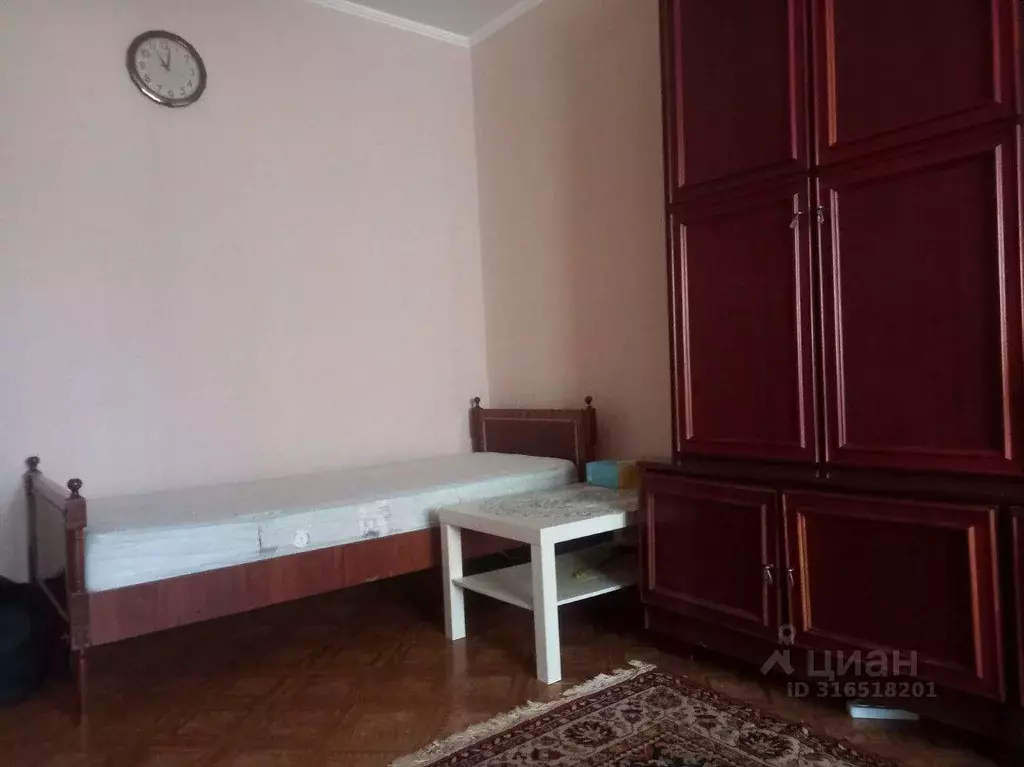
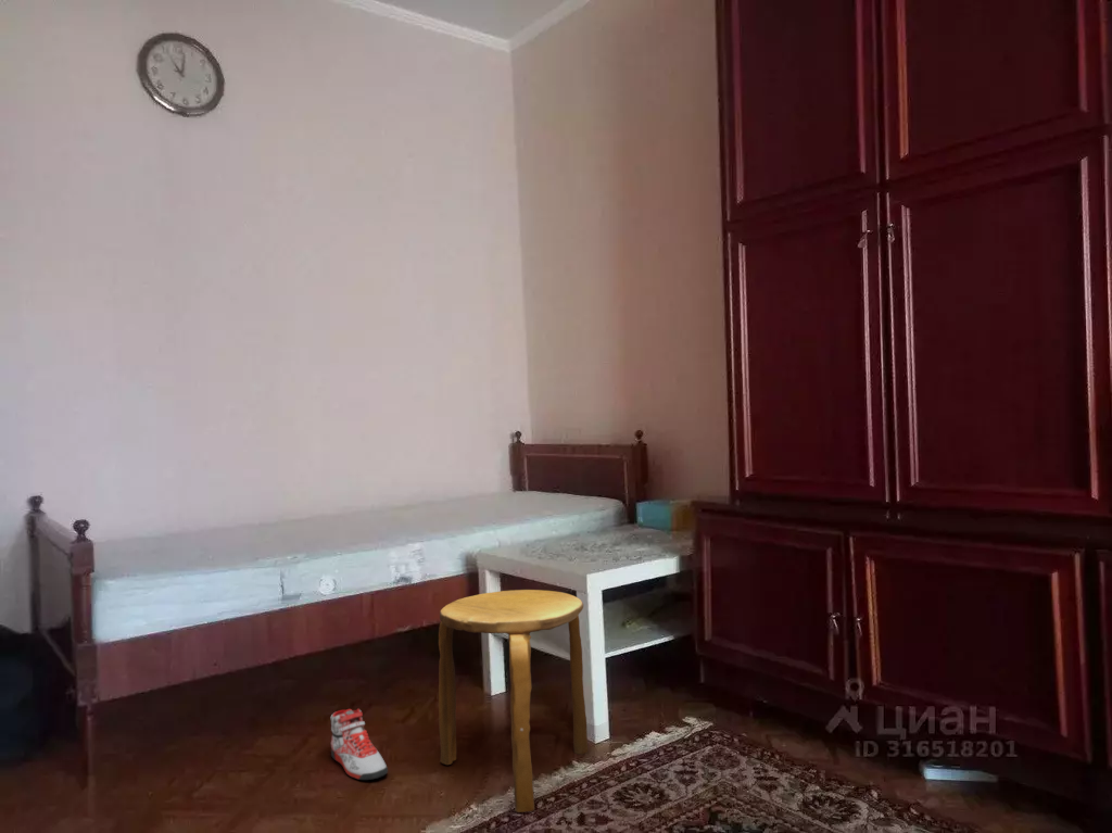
+ sneaker (356, 741)
+ stool (513, 690)
